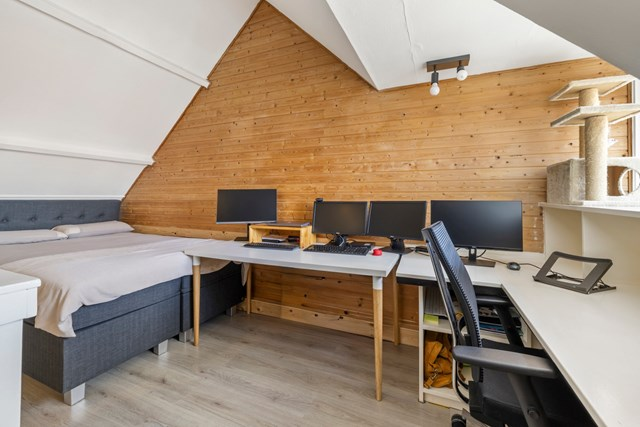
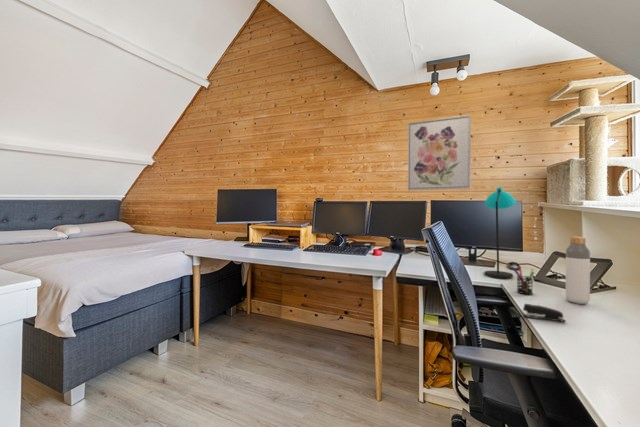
+ pen holder (525, 279)
+ wall art (438, 154)
+ desk lamp (497, 230)
+ bottle (577, 269)
+ stapler (543, 312)
